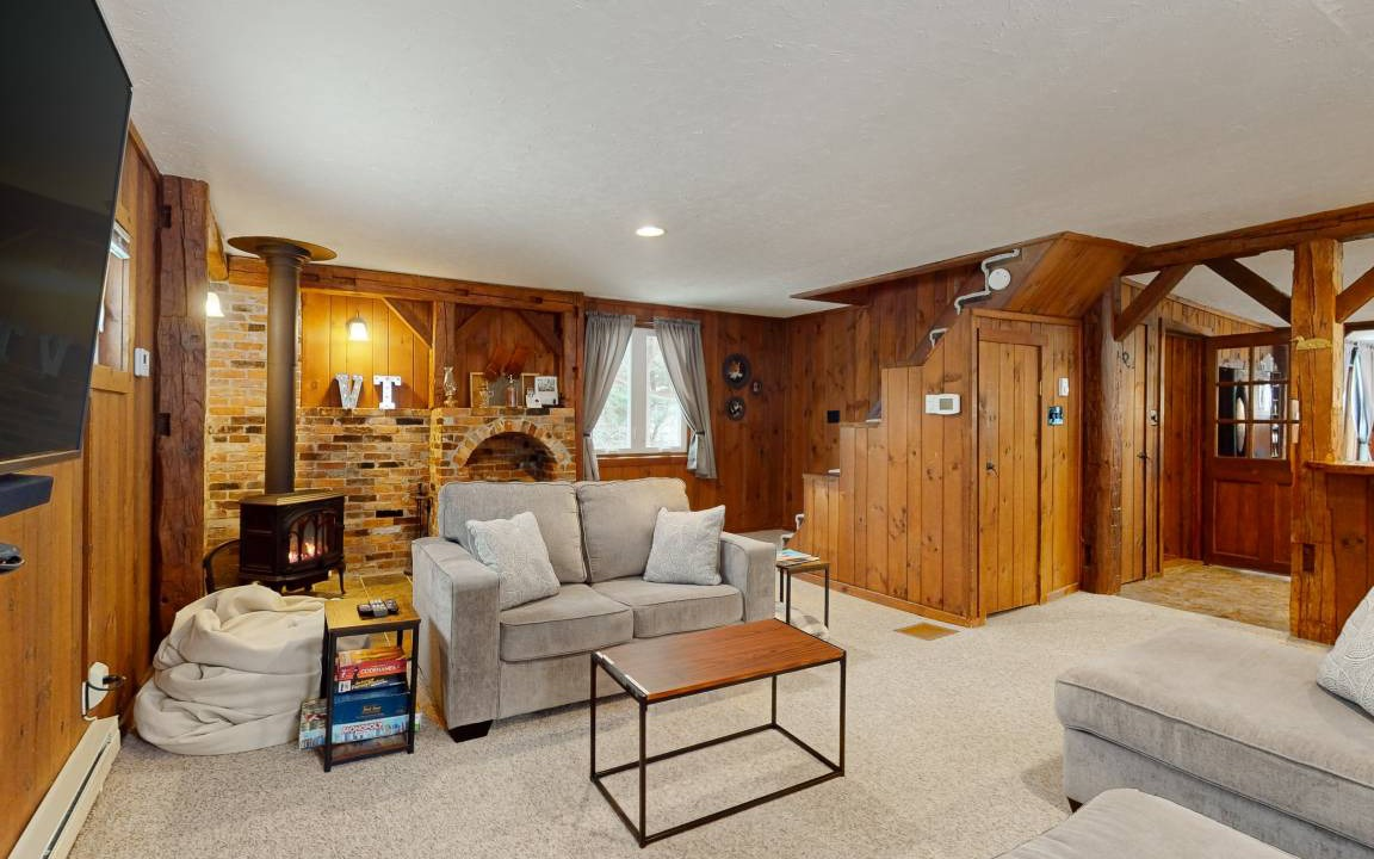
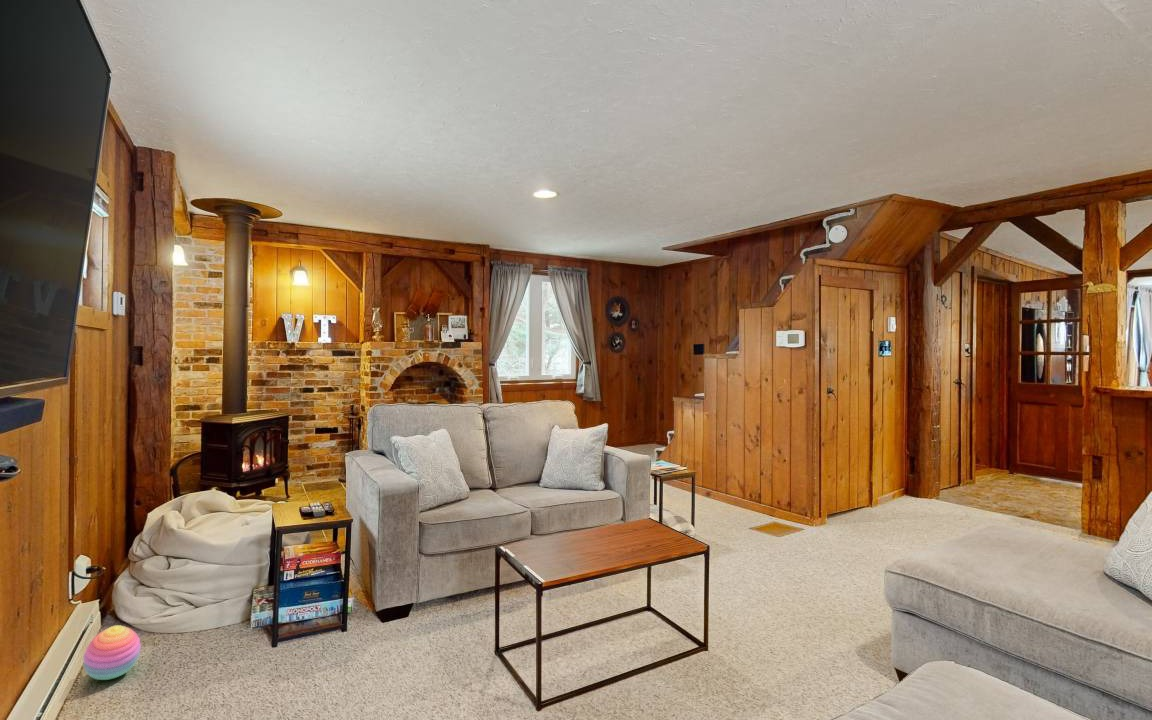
+ stacking toy (112, 650)
